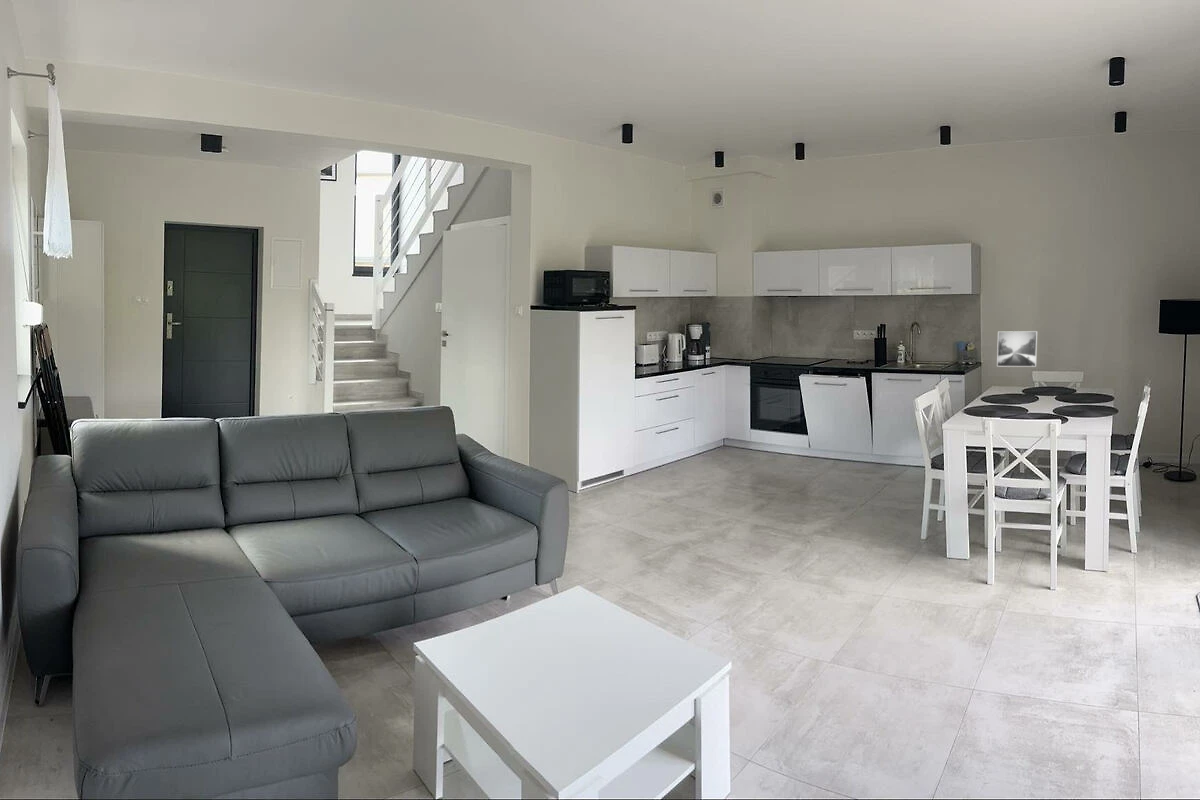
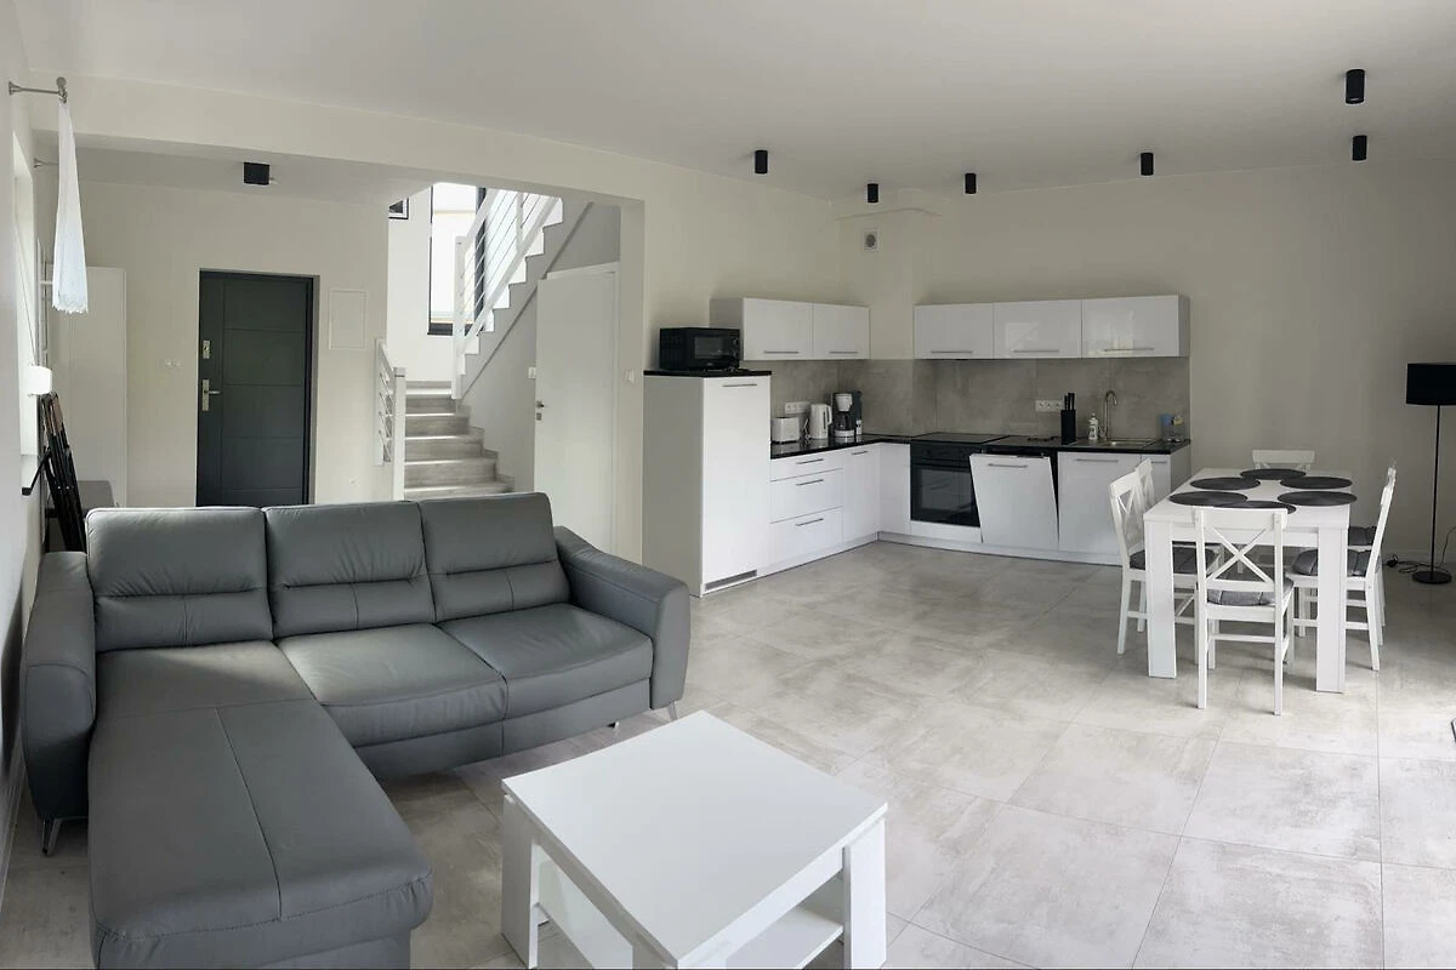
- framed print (1017, 349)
